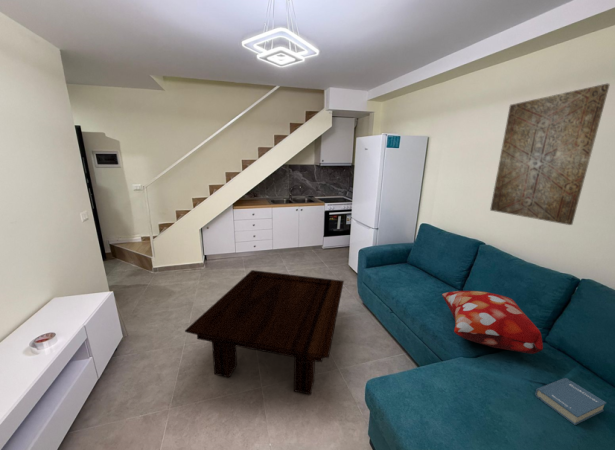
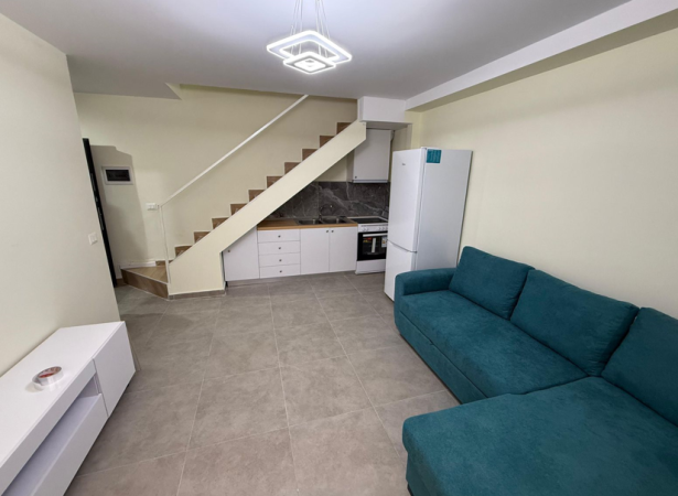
- coffee table (279, 324)
- book (569, 398)
- wall art (538, 159)
- decorative pillow (484, 316)
